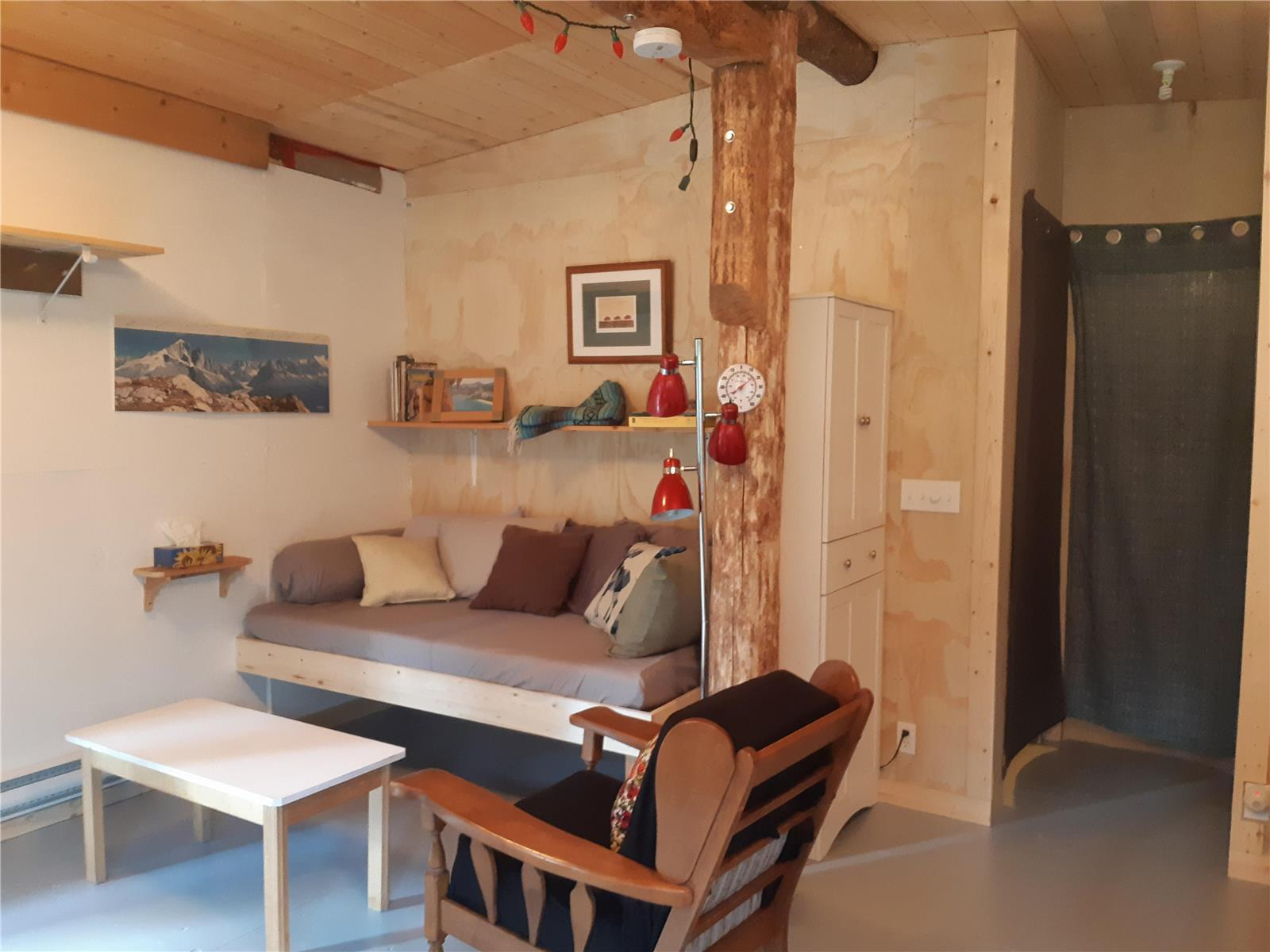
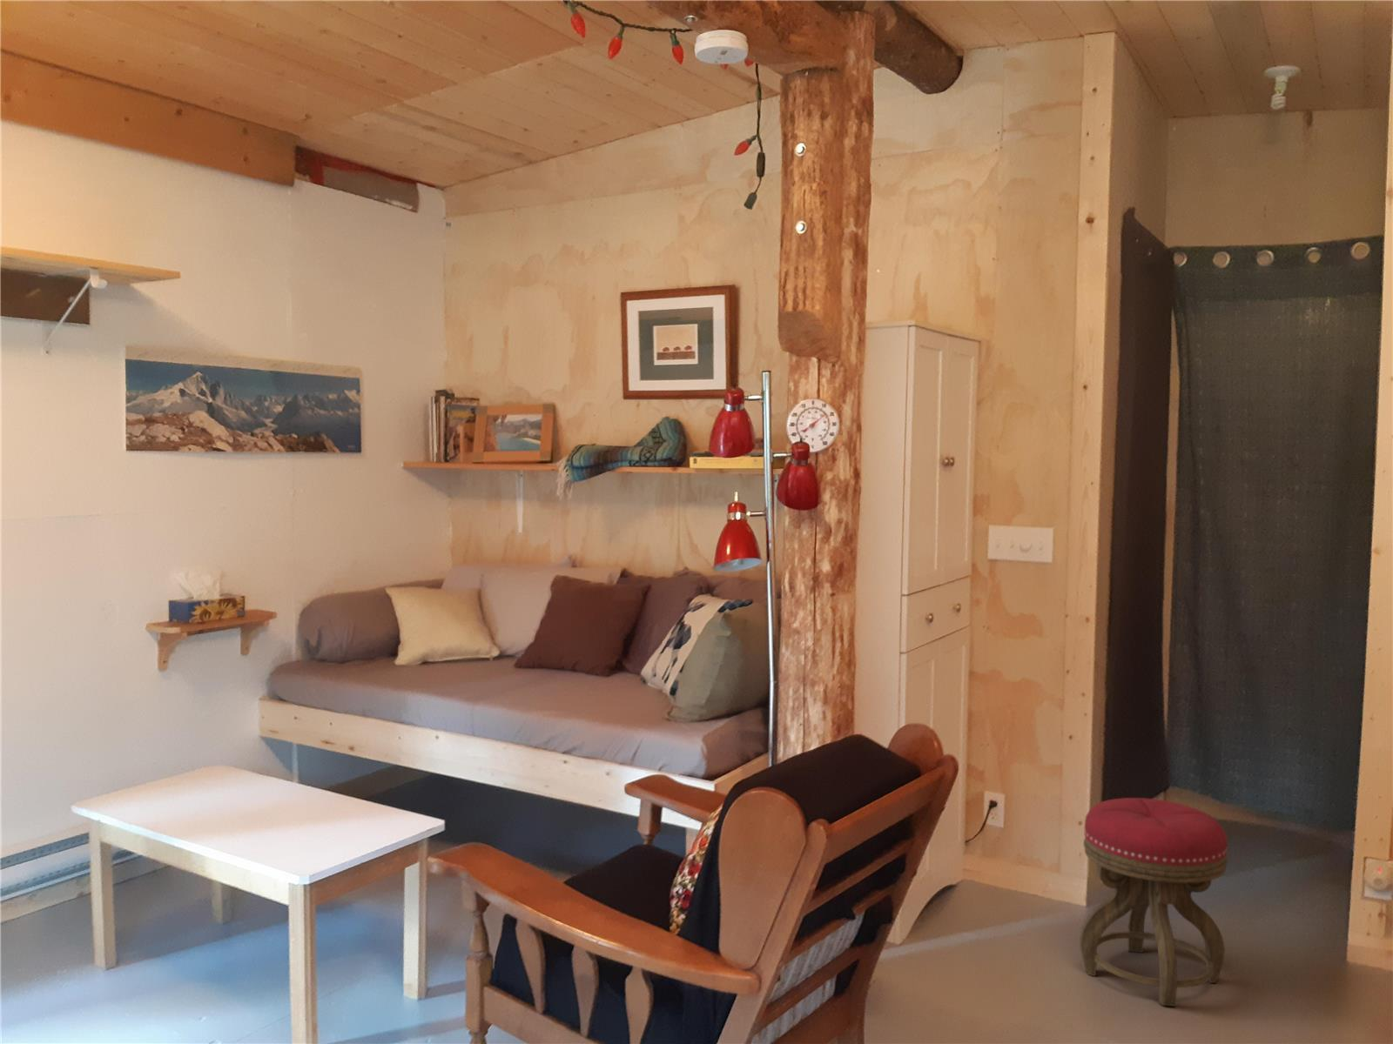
+ stool (1153, 894)
